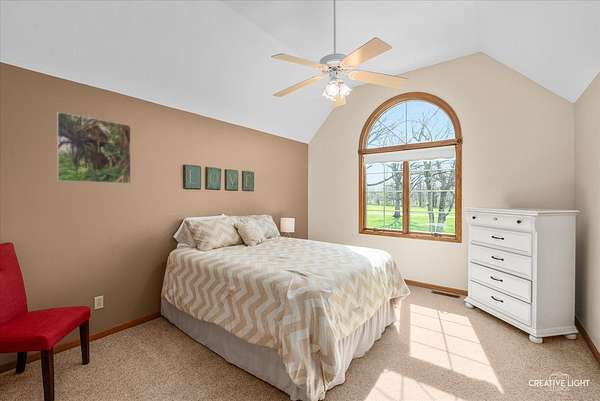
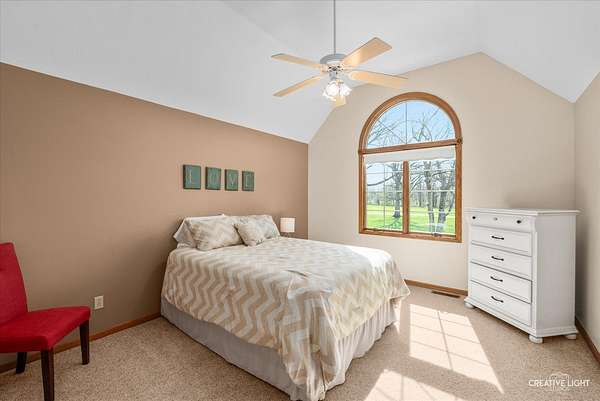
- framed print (96, 150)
